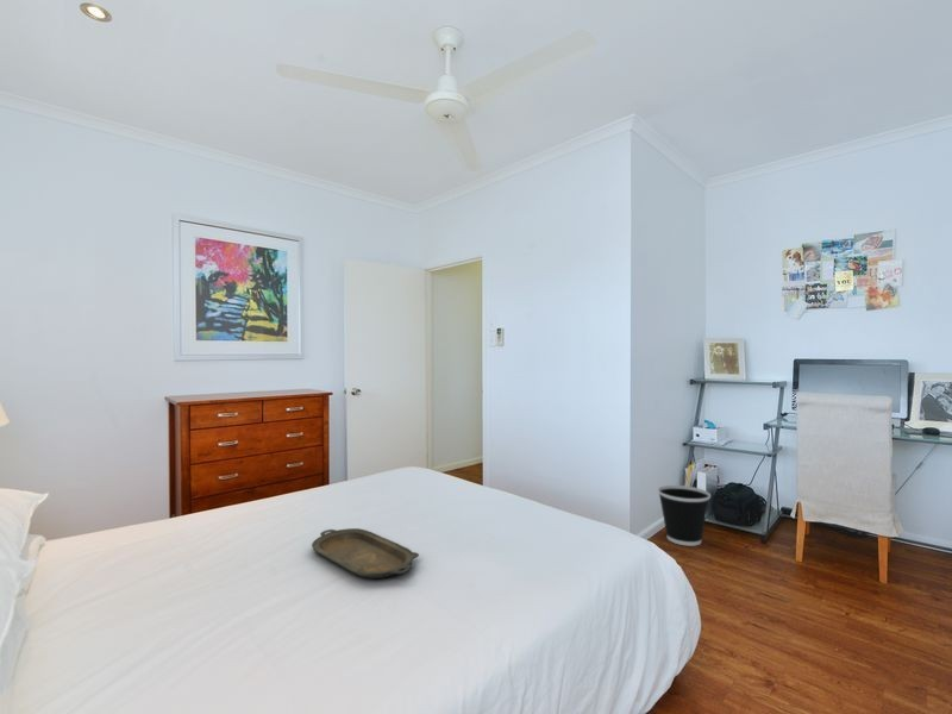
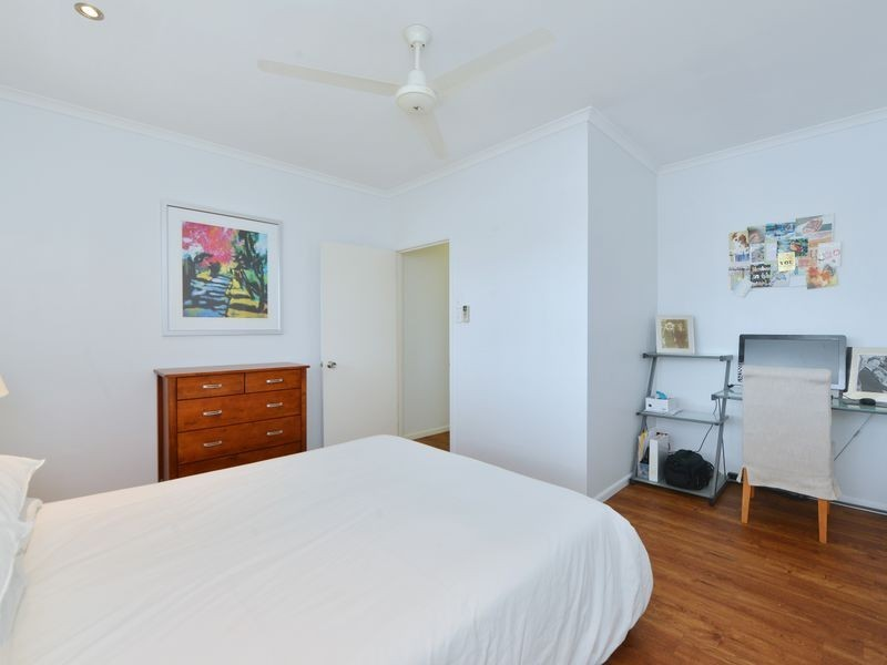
- serving tray (361, 552)
- wastebasket (683, 515)
